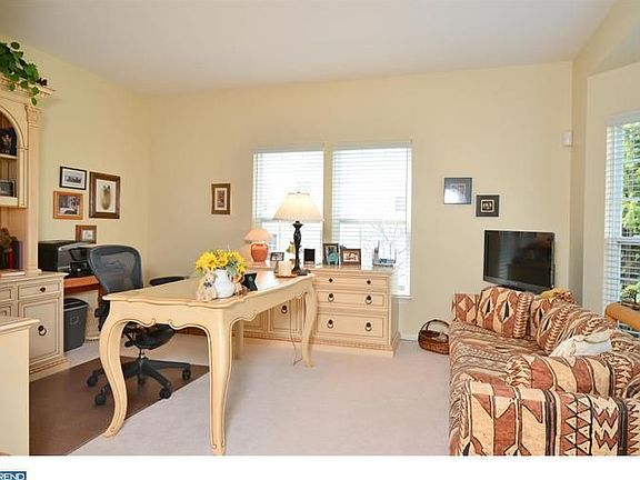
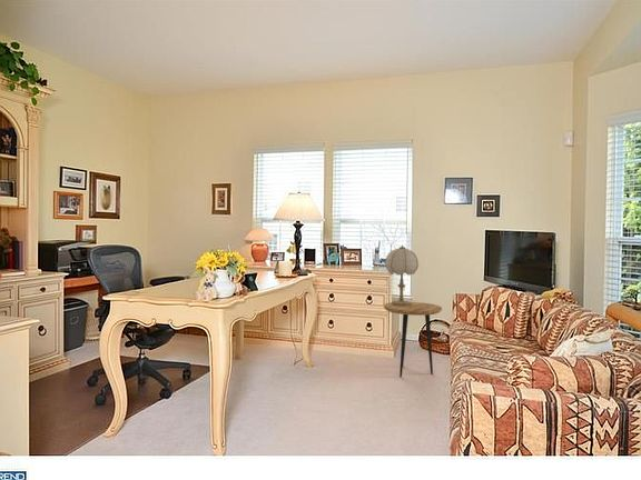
+ table lamp (402, 274)
+ side table (405, 339)
